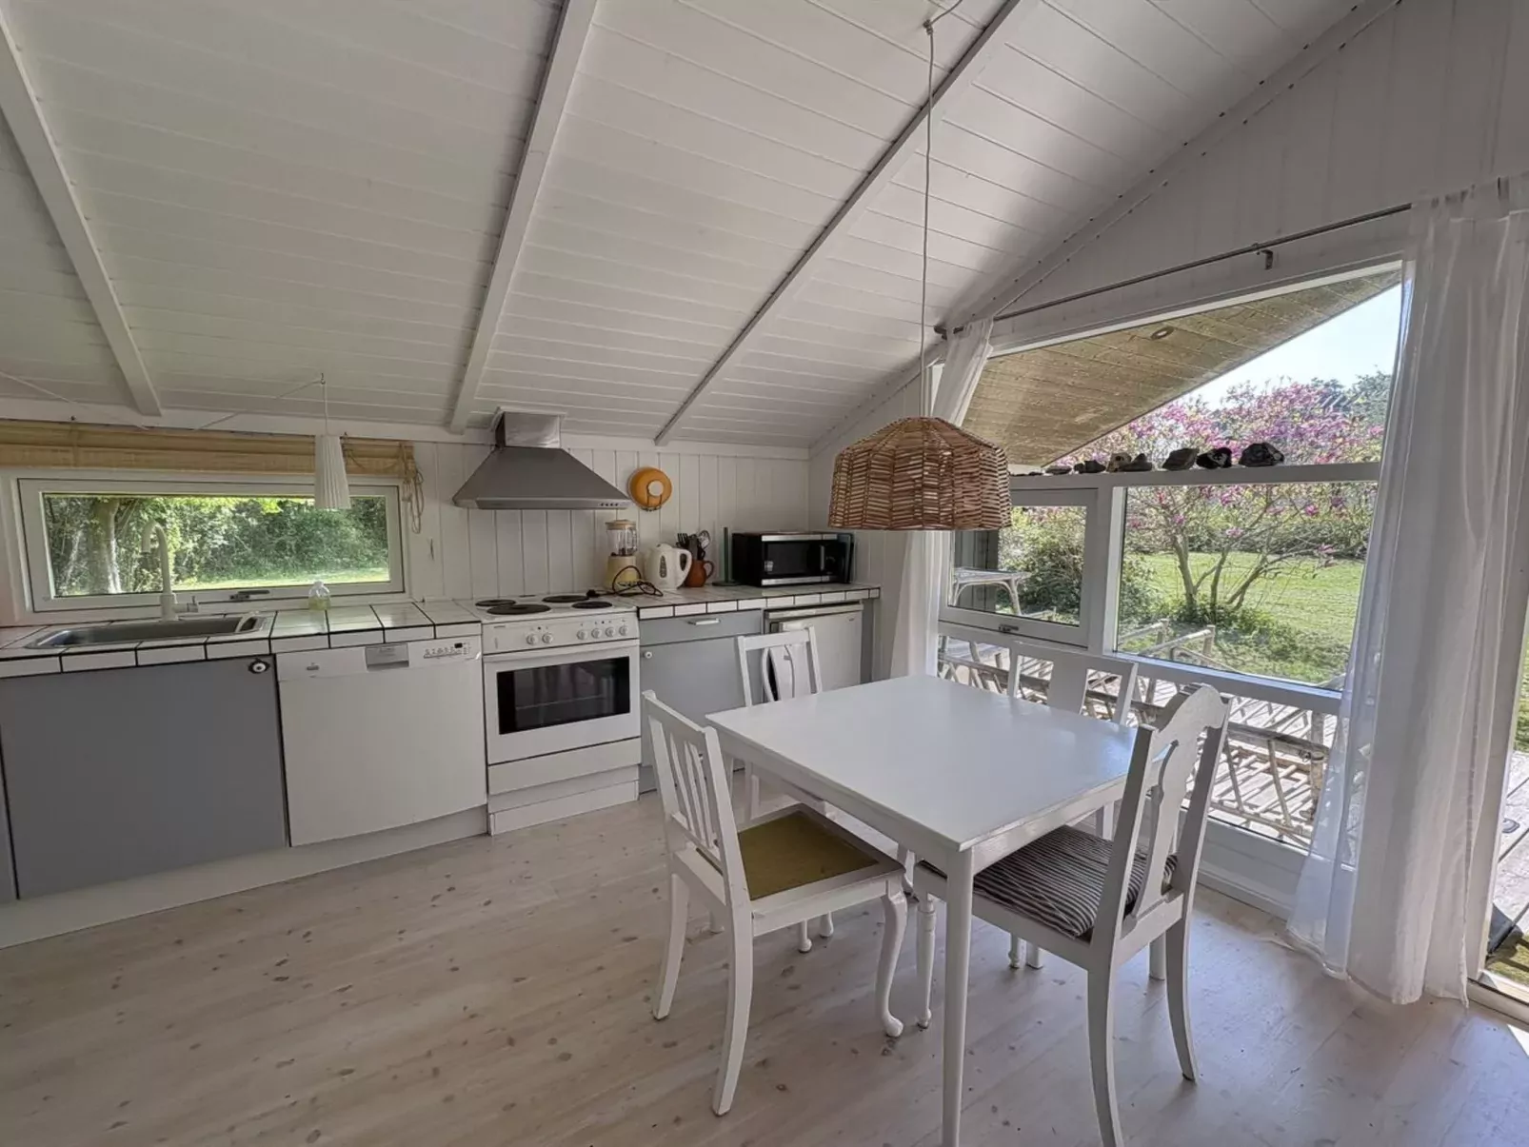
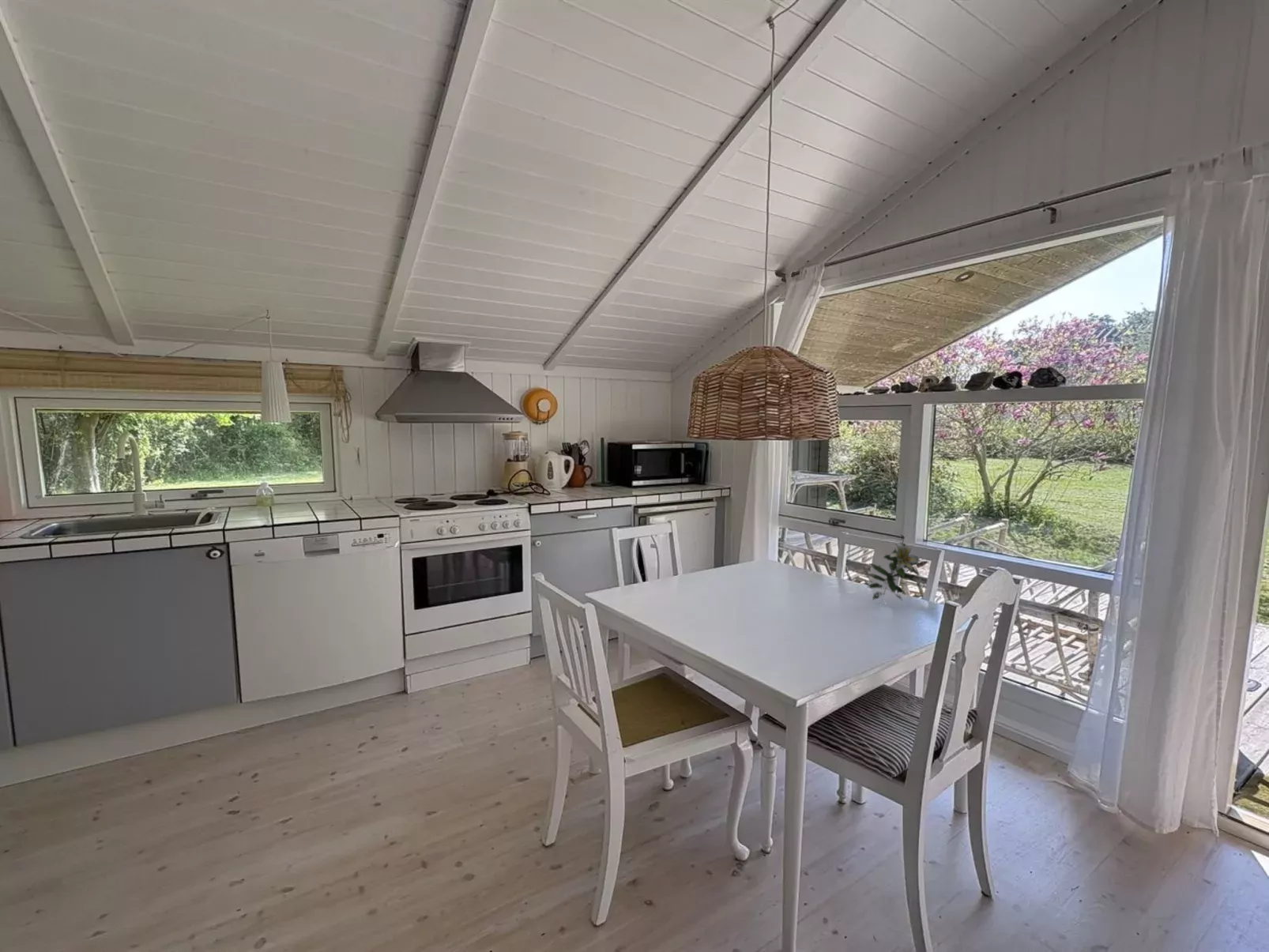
+ flower (891, 568)
